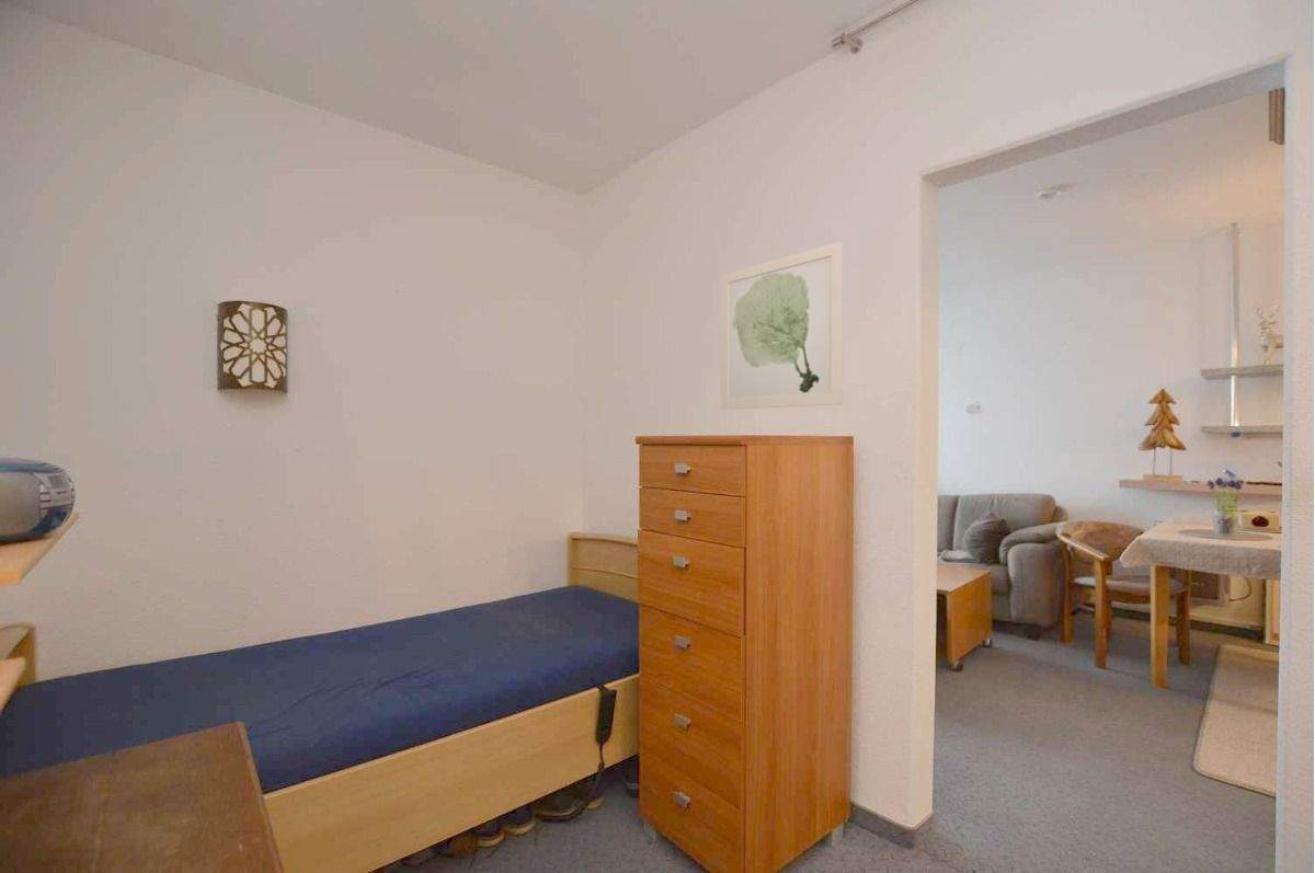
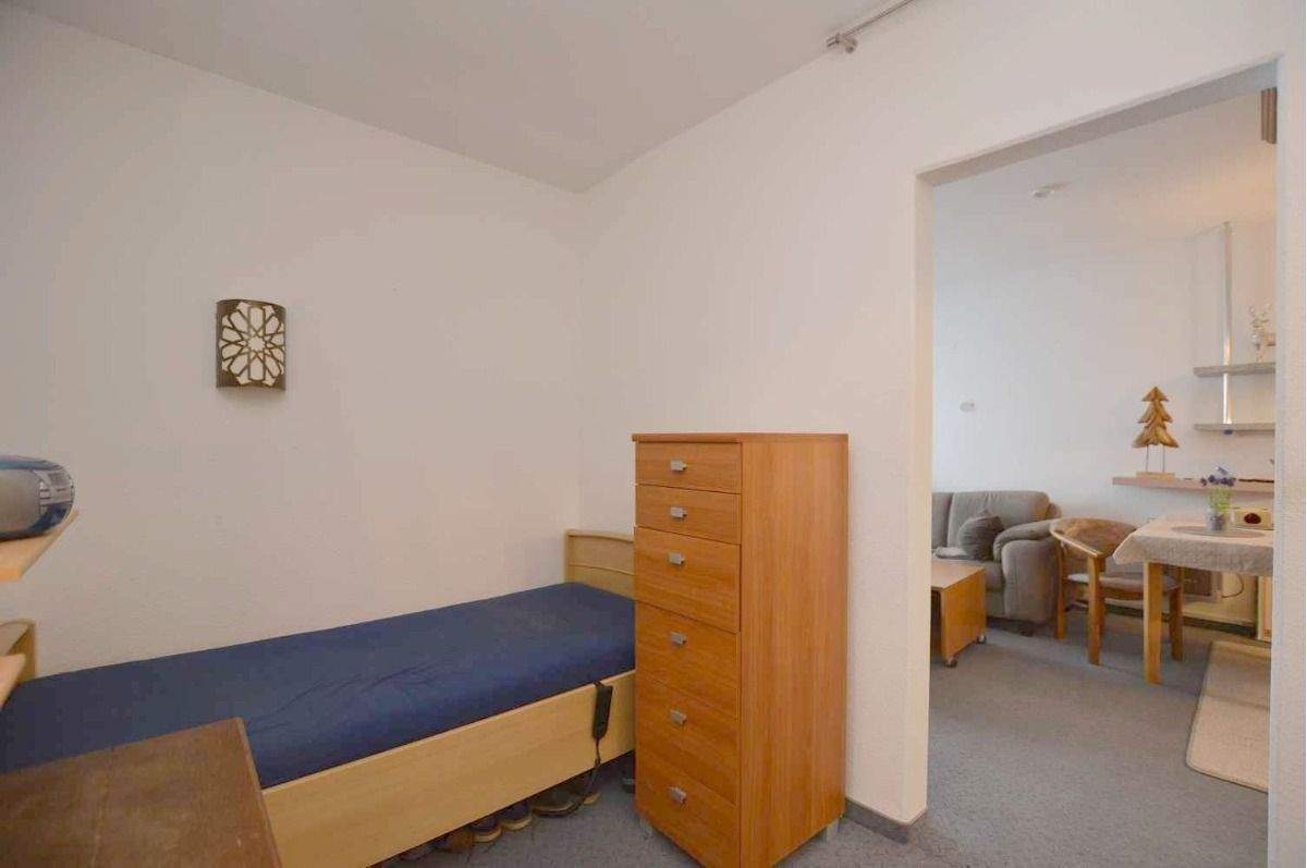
- wall art (776, 333)
